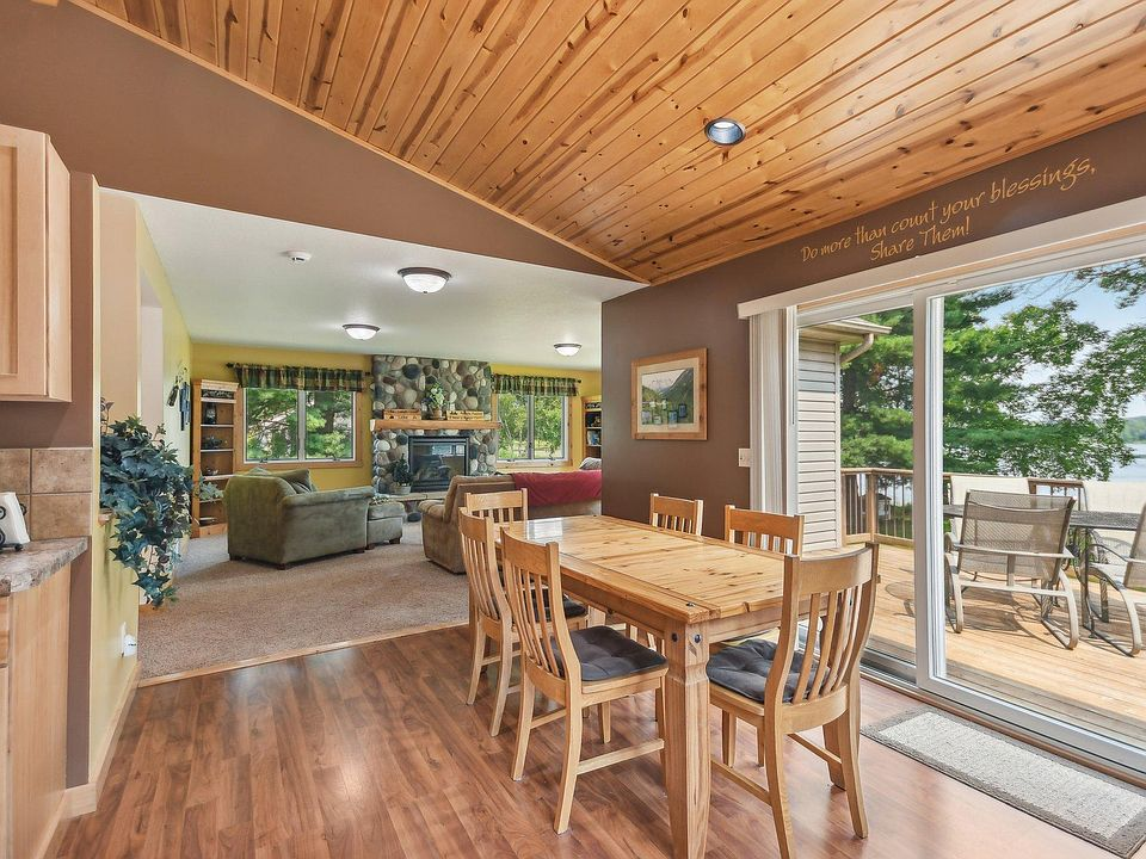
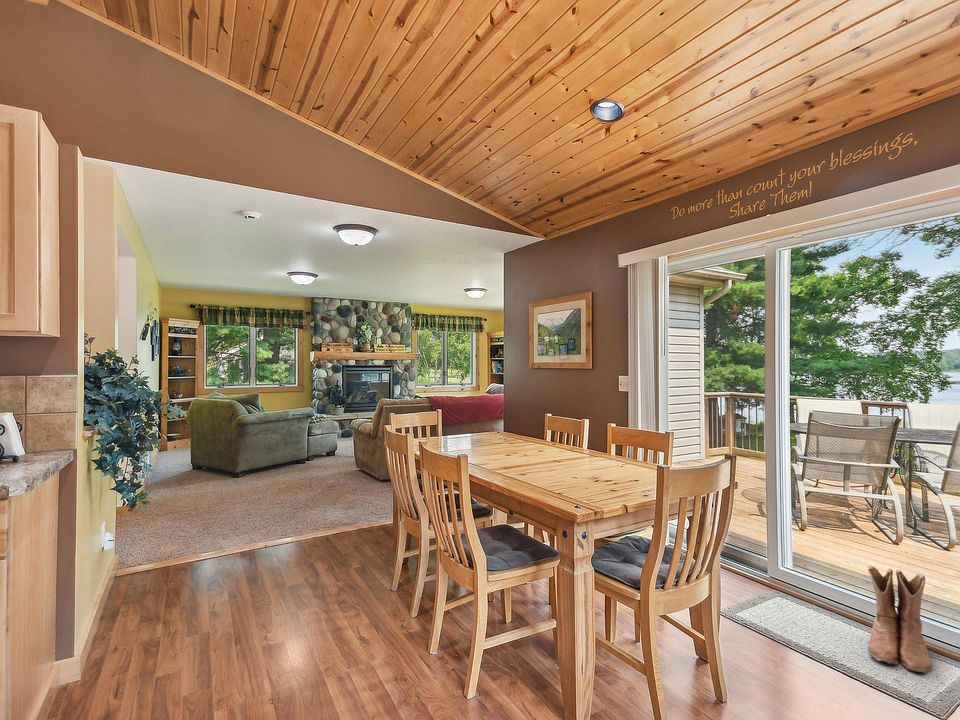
+ boots (898, 613)
